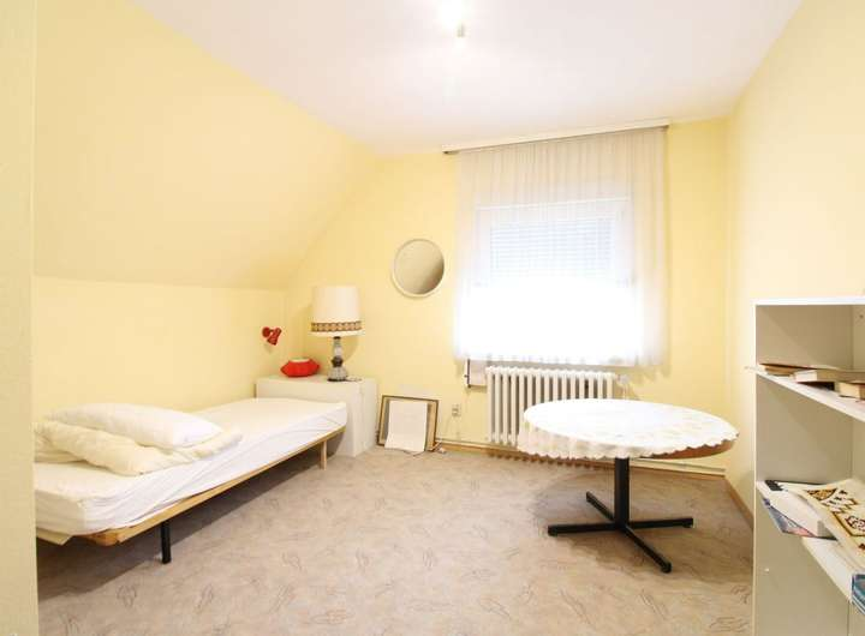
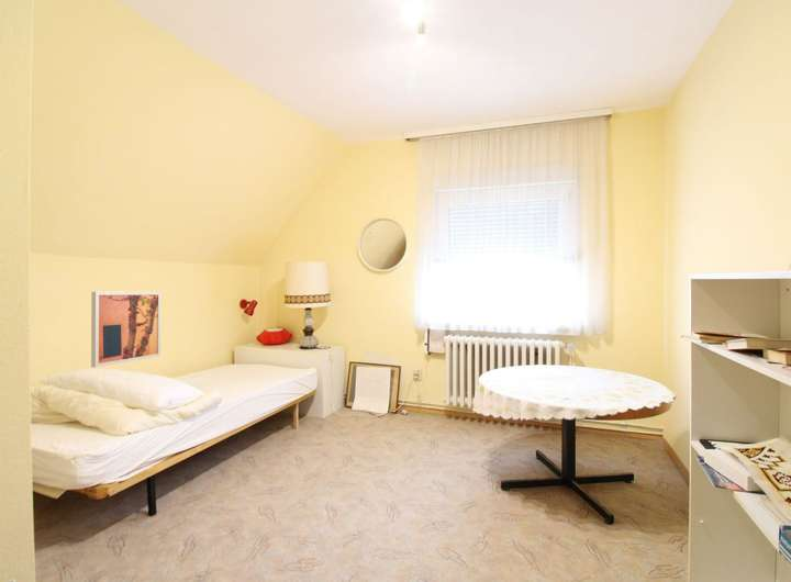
+ wall art (129, 326)
